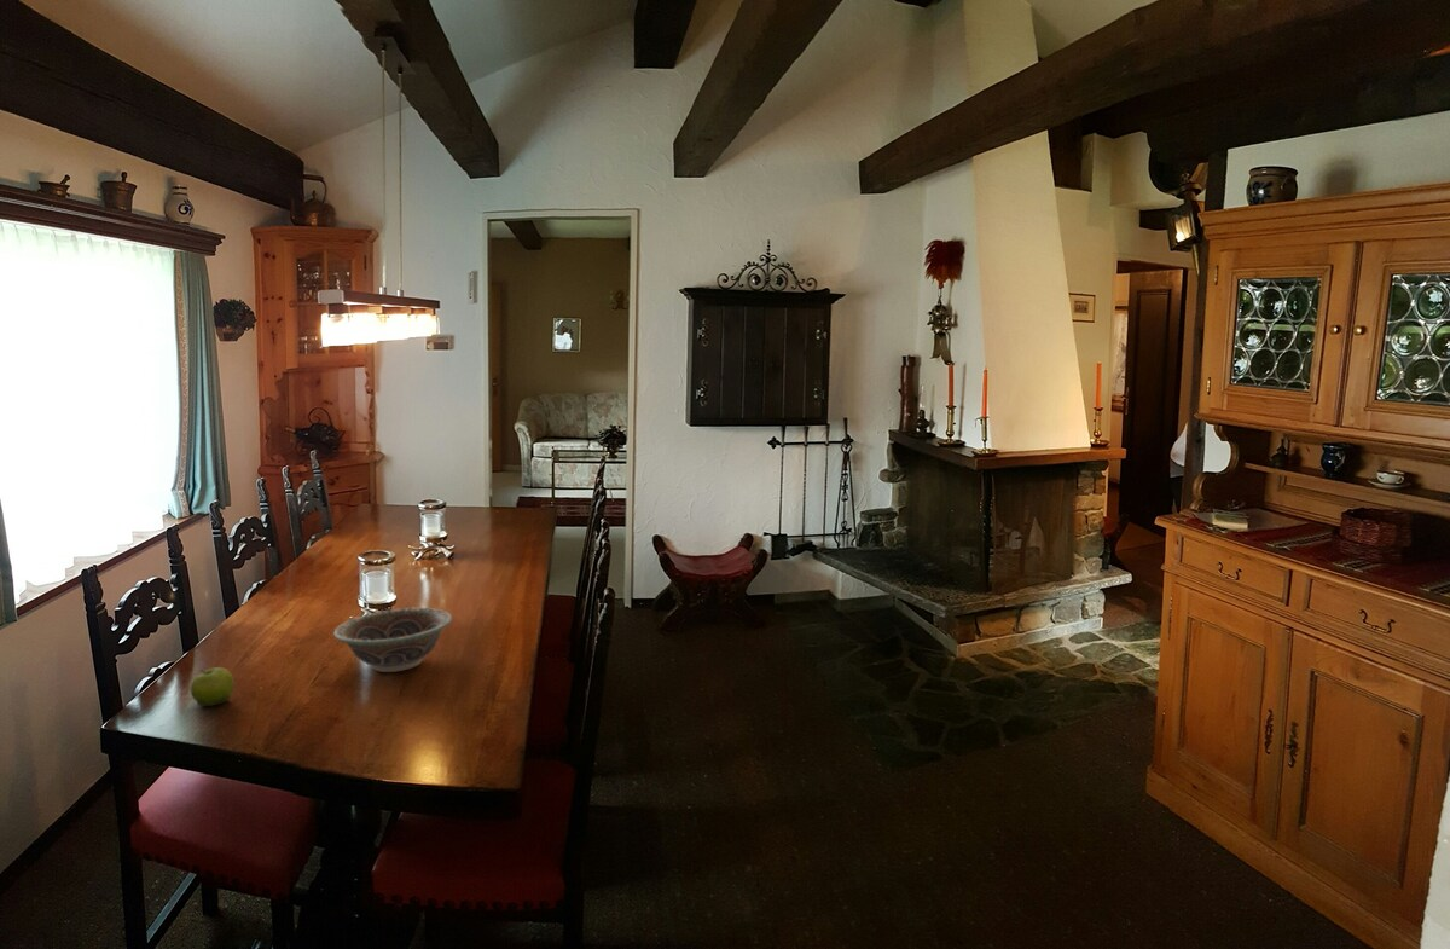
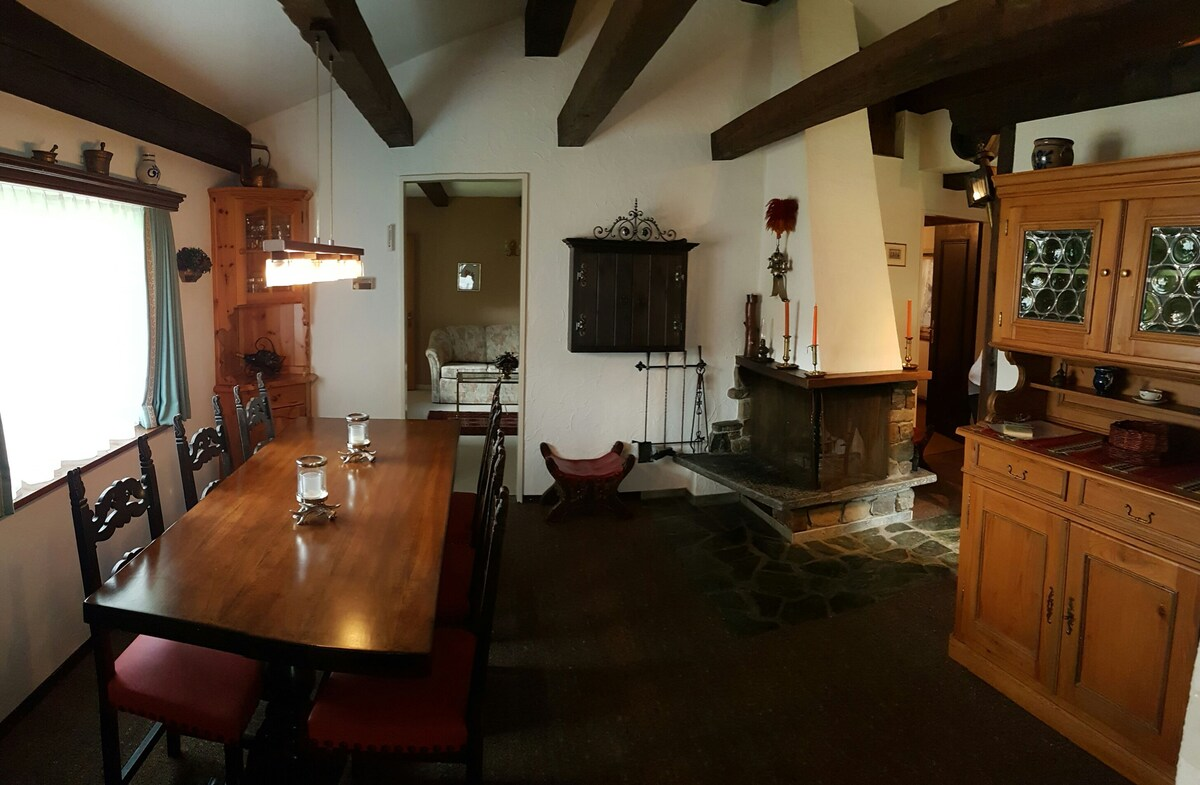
- fruit (211, 685)
- decorative bowl (394, 642)
